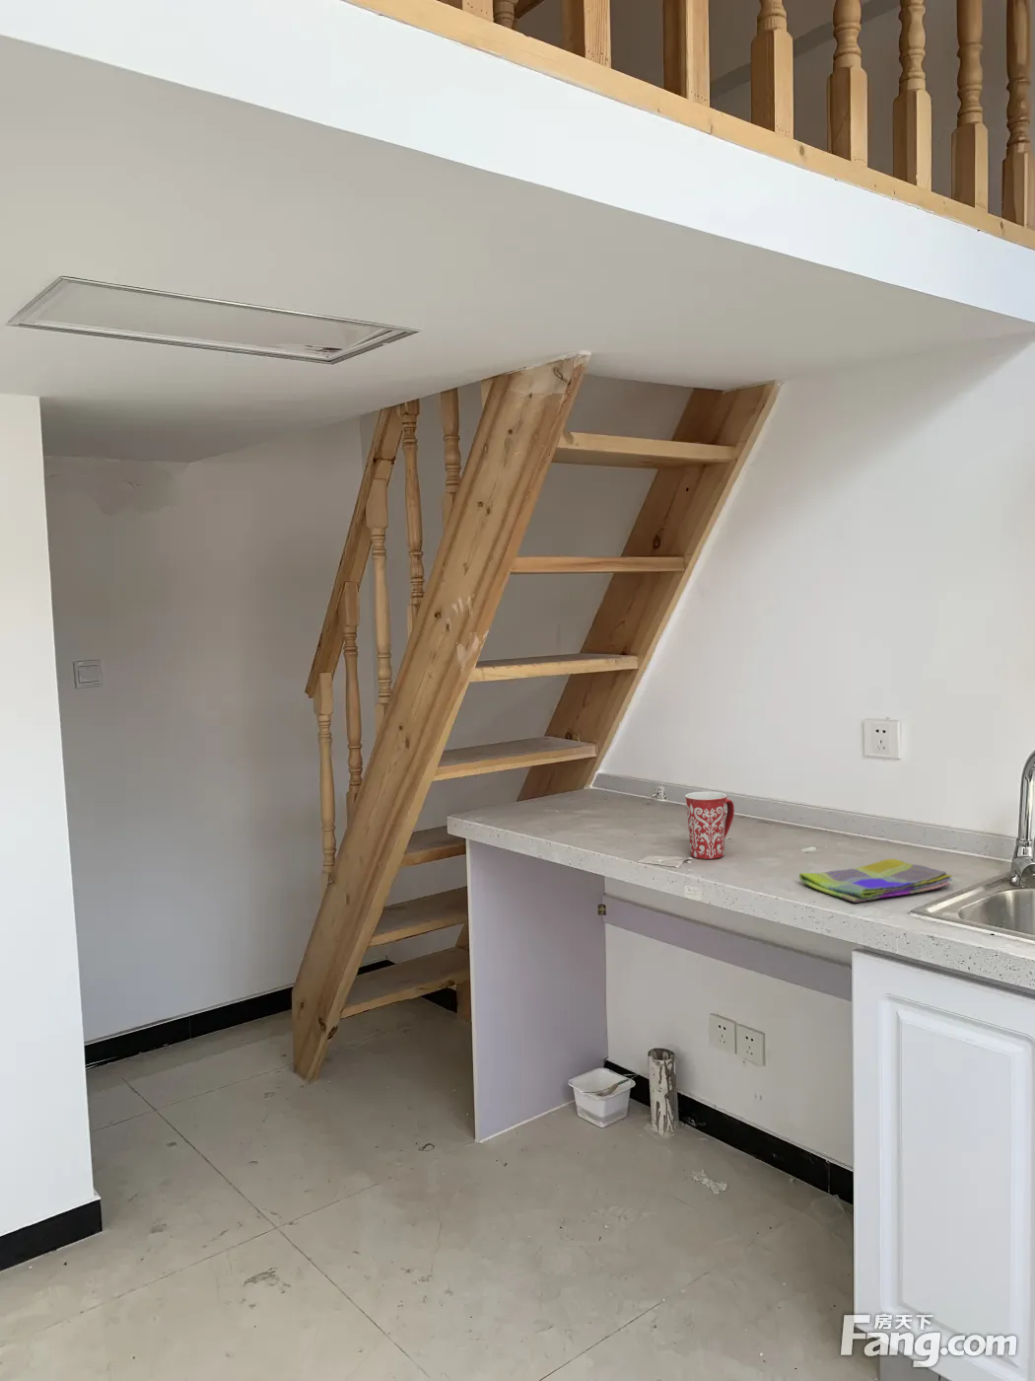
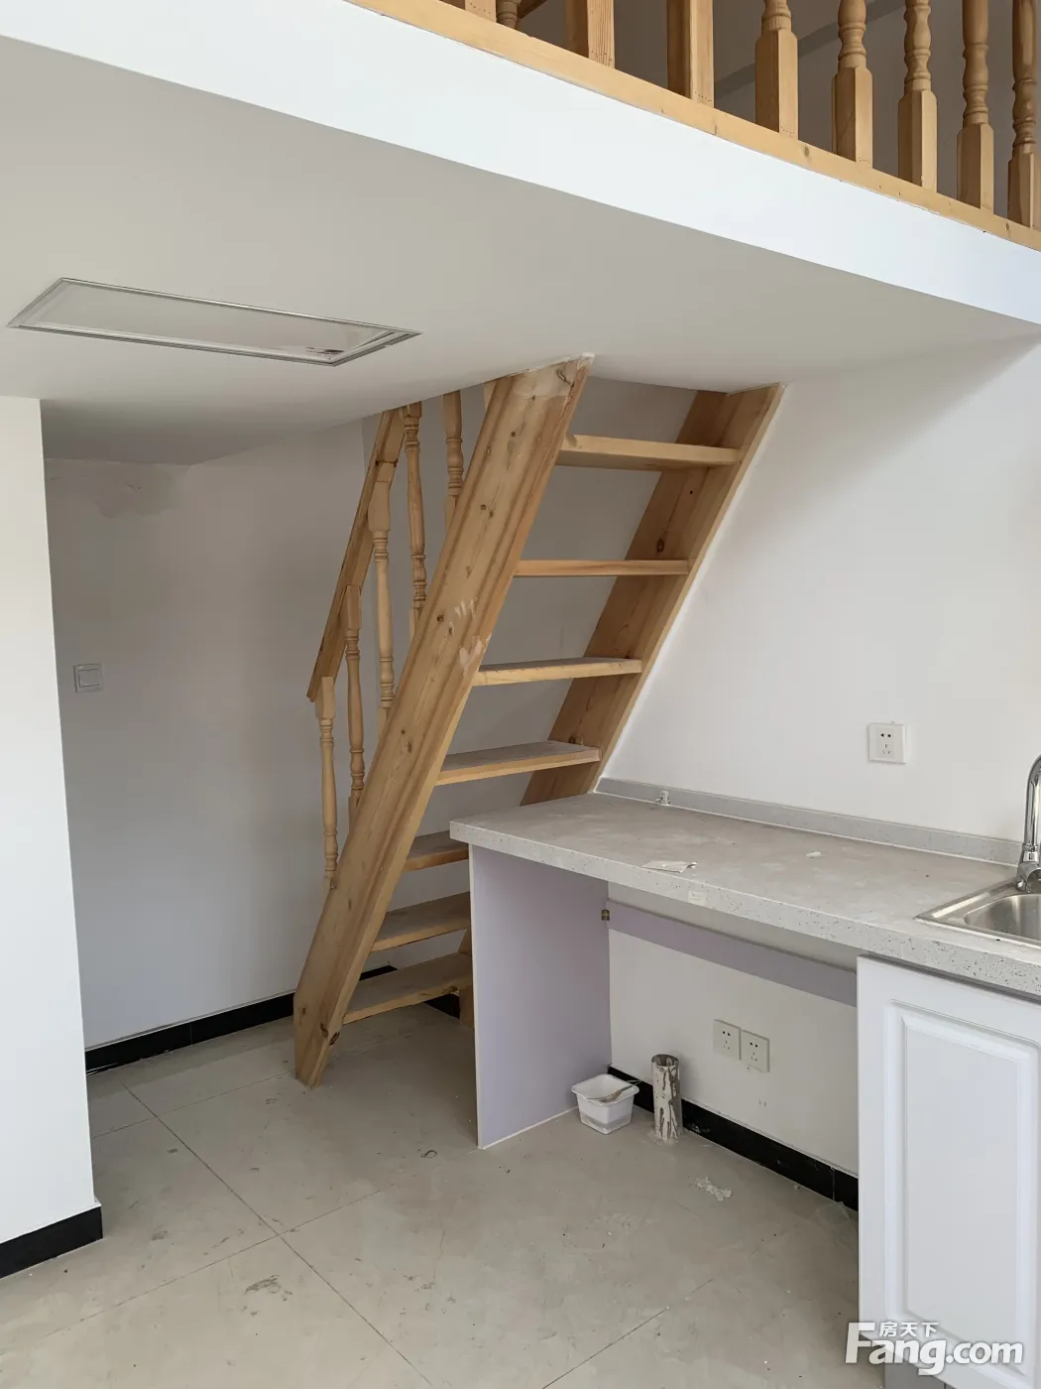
- dish towel (874, 878)
- mug (712, 823)
